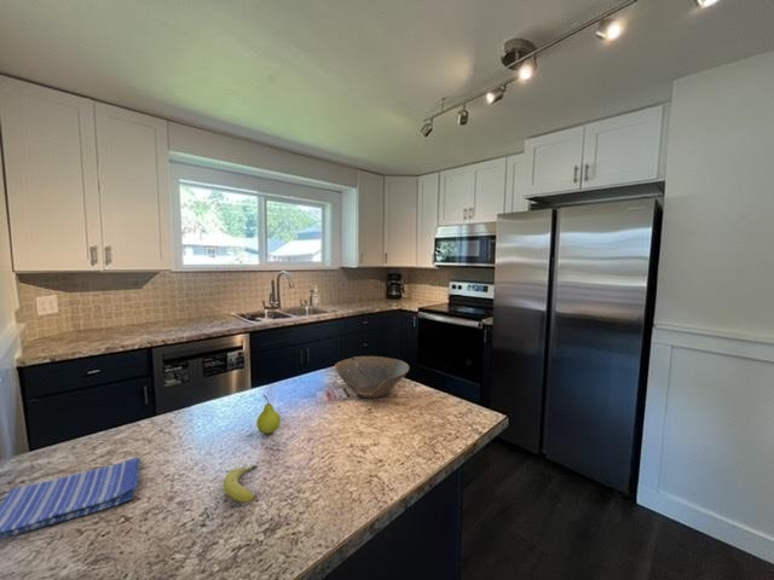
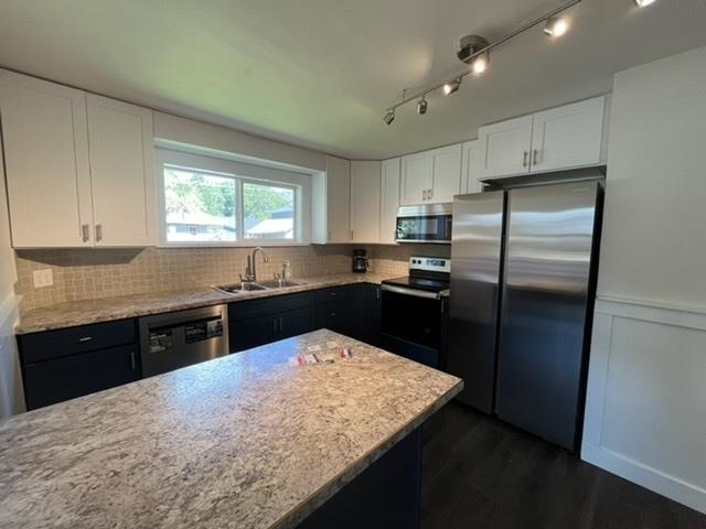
- bowl (371, 378)
- fruit (238, 478)
- fruit (268, 413)
- dish towel (73, 492)
